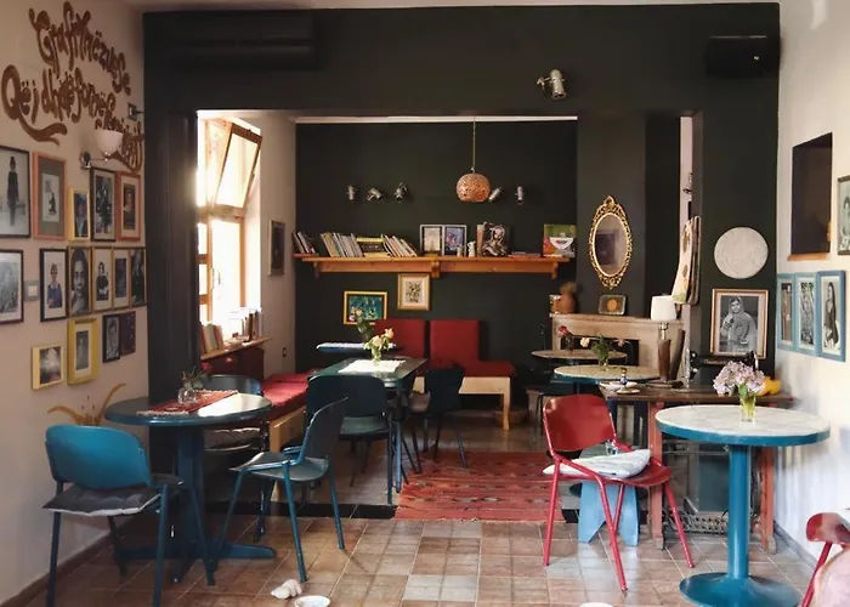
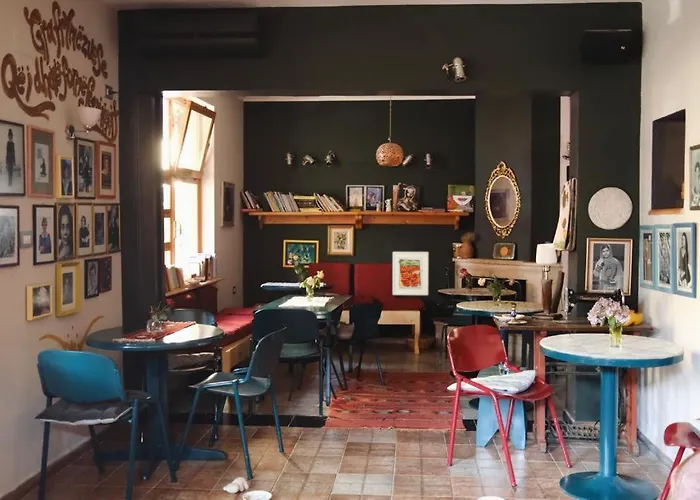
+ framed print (410, 273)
